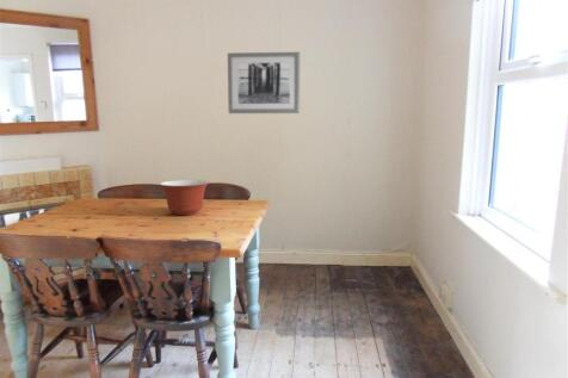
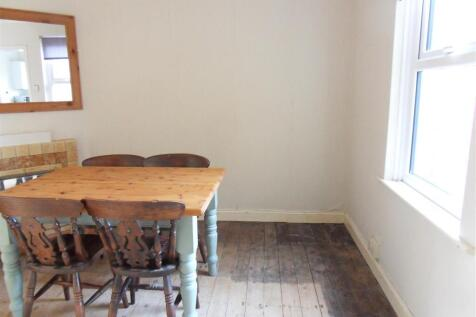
- wall art (264, 82)
- mixing bowl (185, 197)
